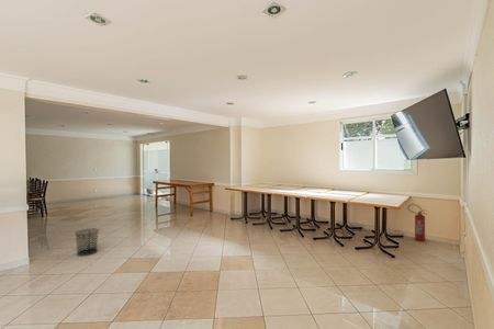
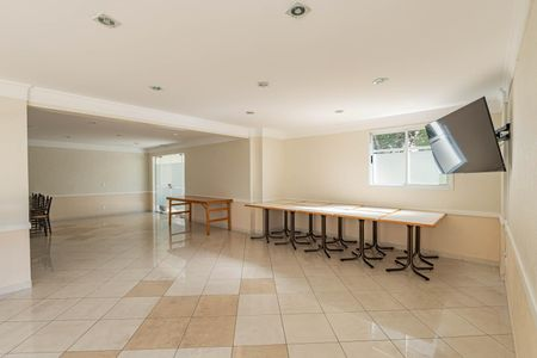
- fire extinguisher (417, 222)
- waste bin (87, 241)
